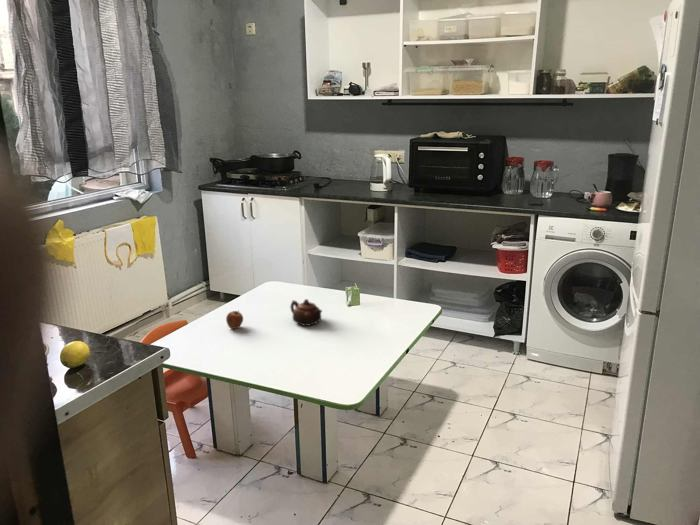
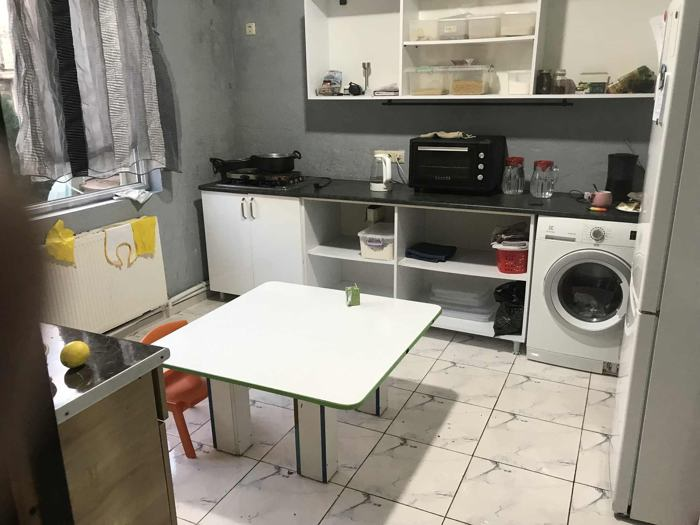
- teapot (306, 310)
- fruit (234, 318)
